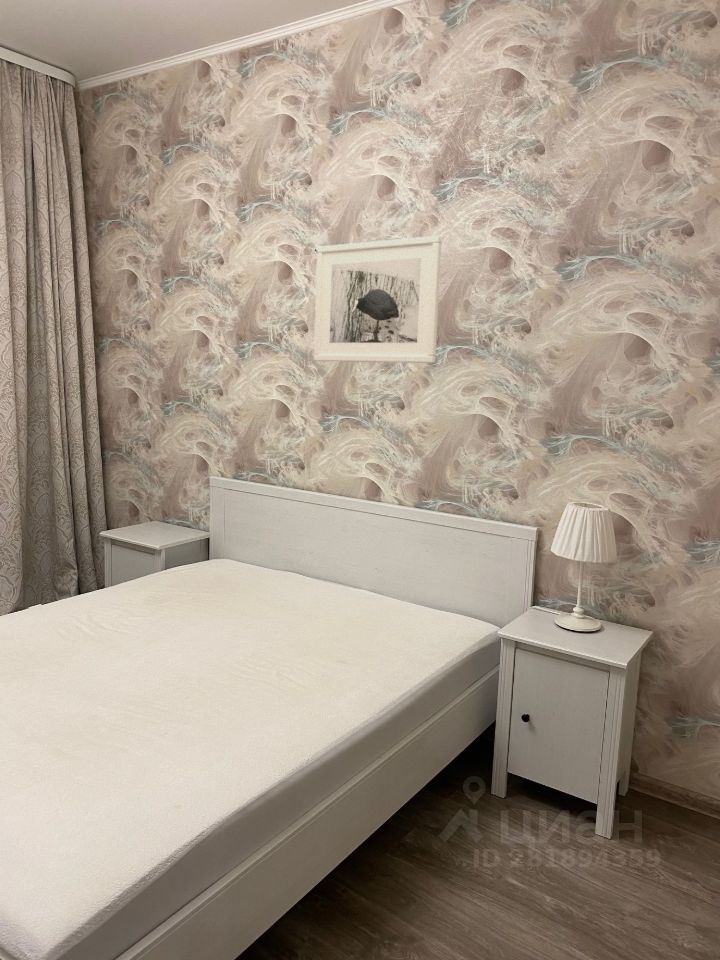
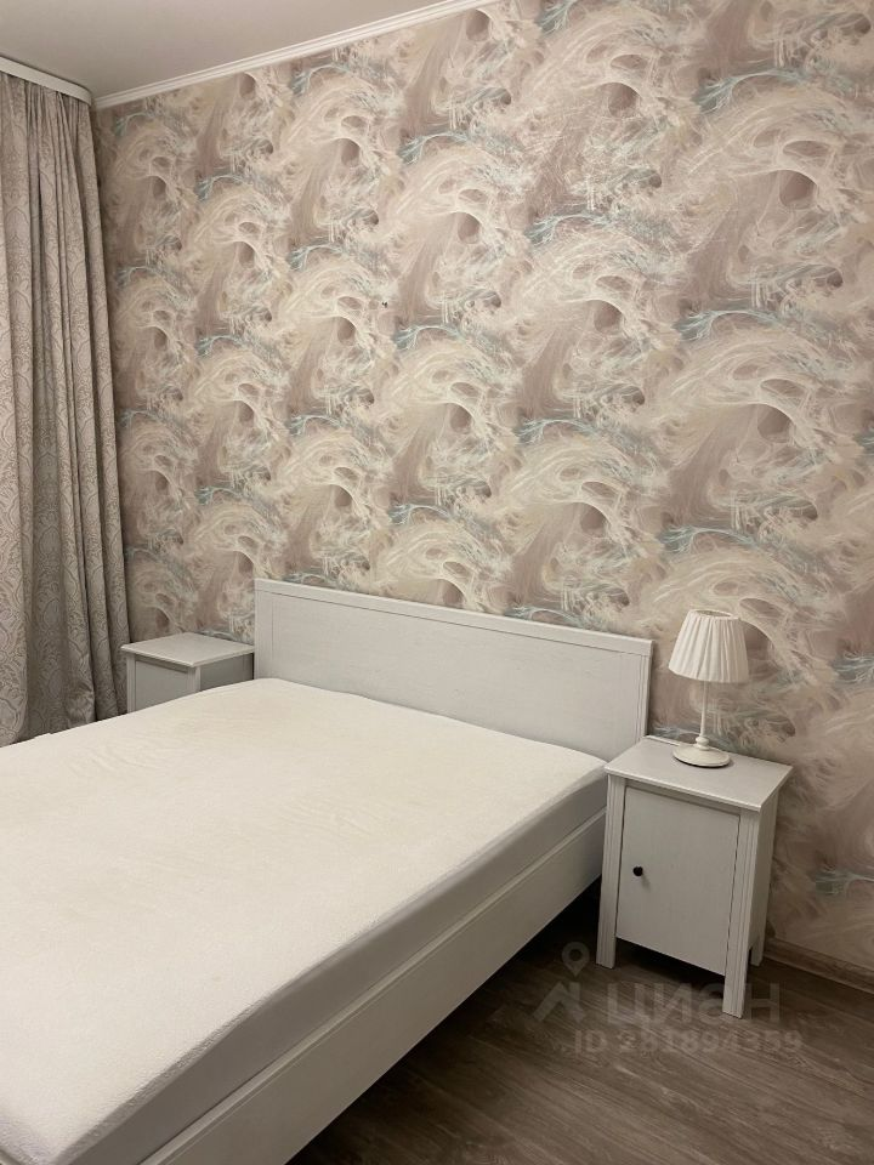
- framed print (373, 302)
